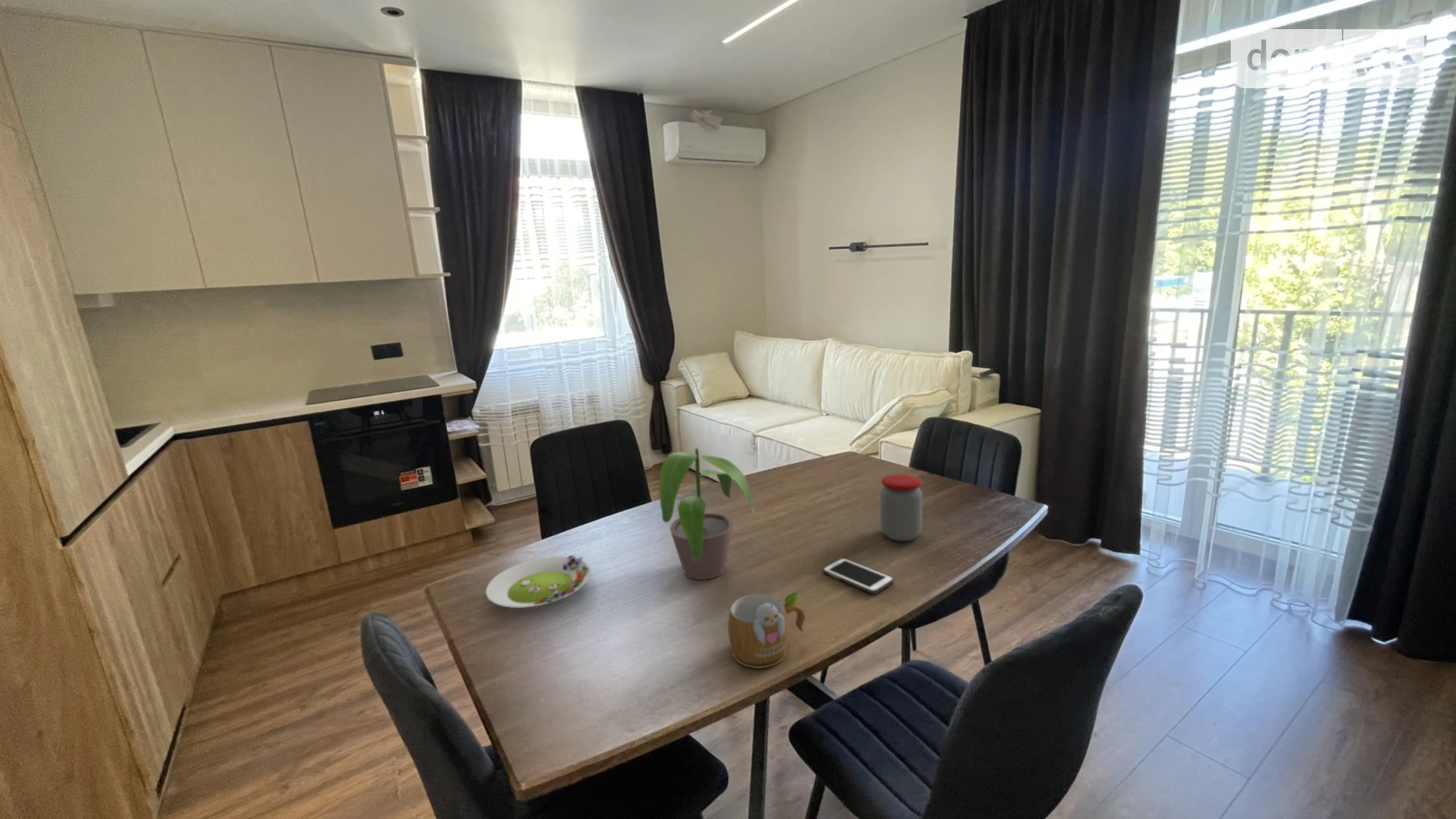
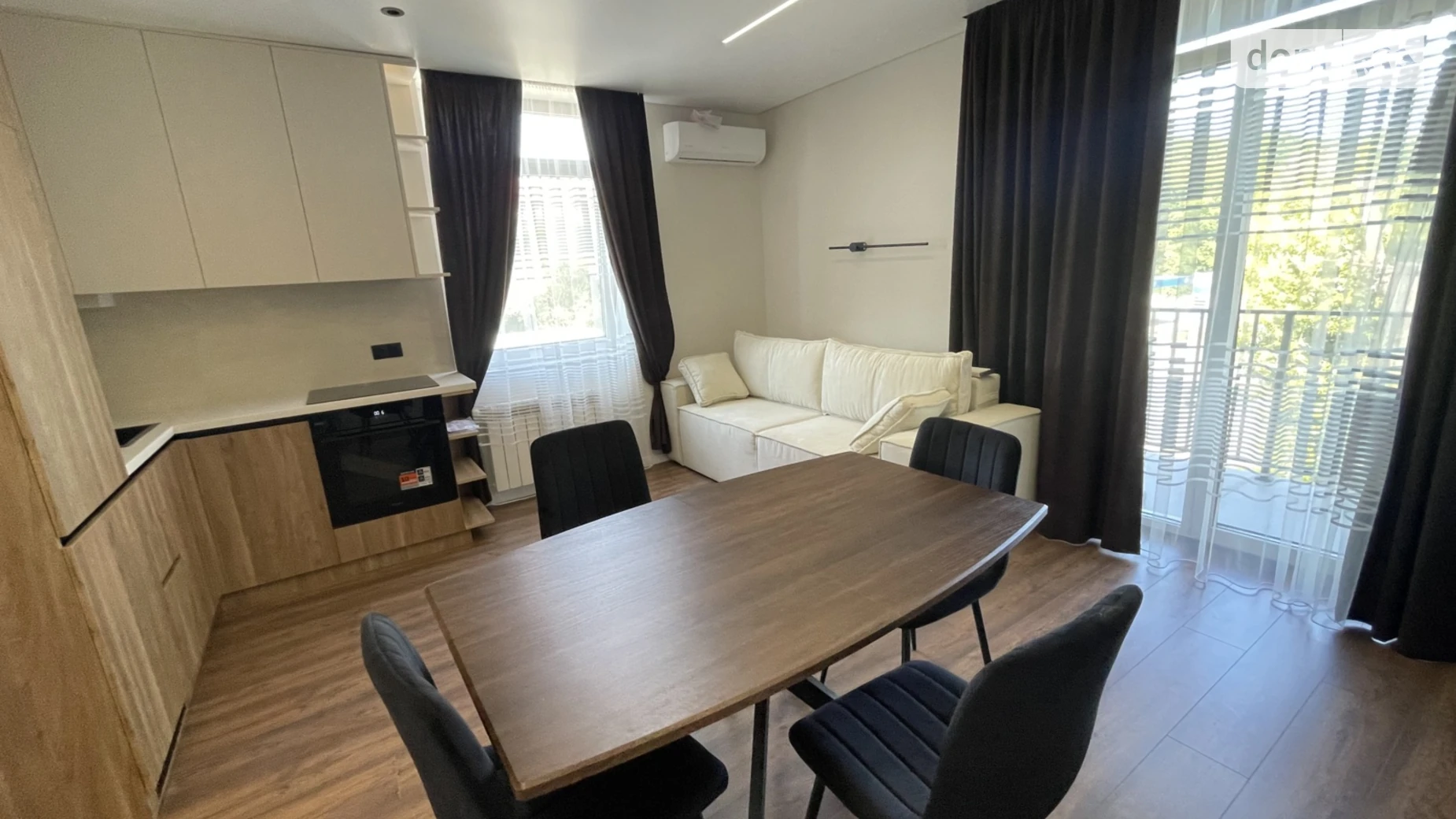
- mug (768, 620)
- jar (900, 507)
- potted plant (701, 510)
- cell phone (857, 575)
- salad plate (540, 582)
